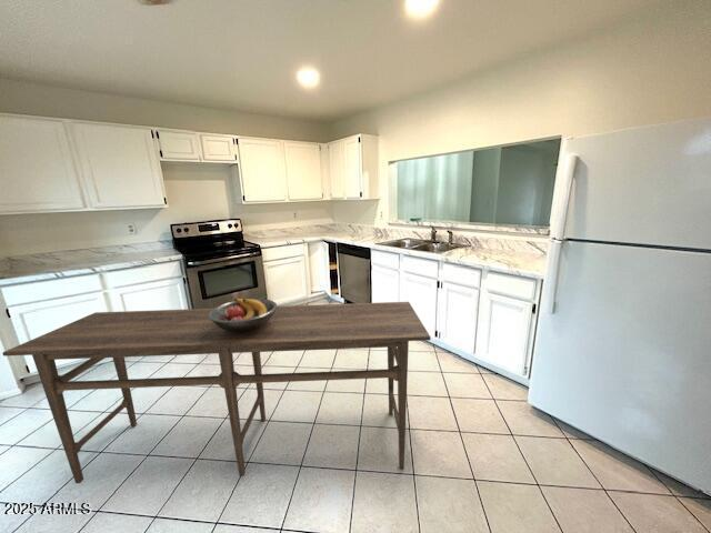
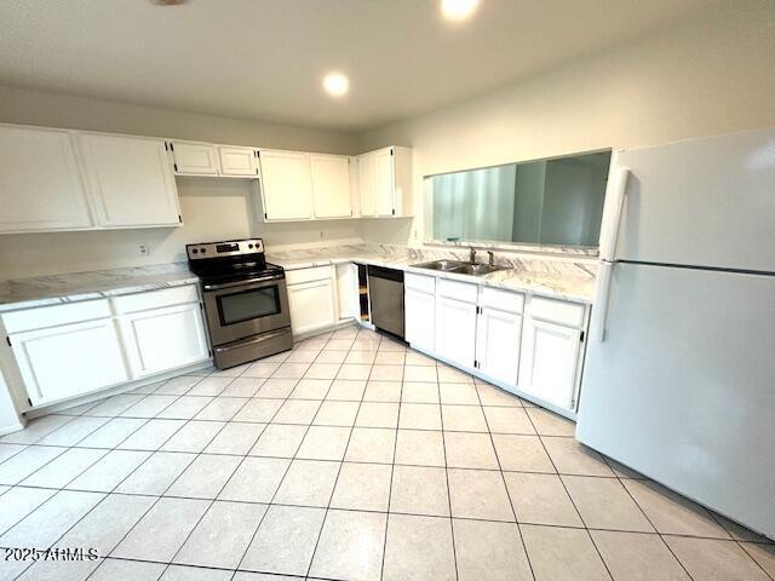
- dining table (247, 382)
- fruit bowl (244, 313)
